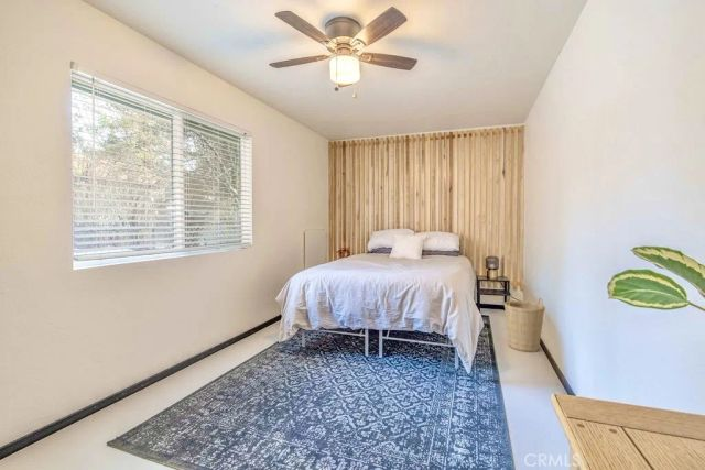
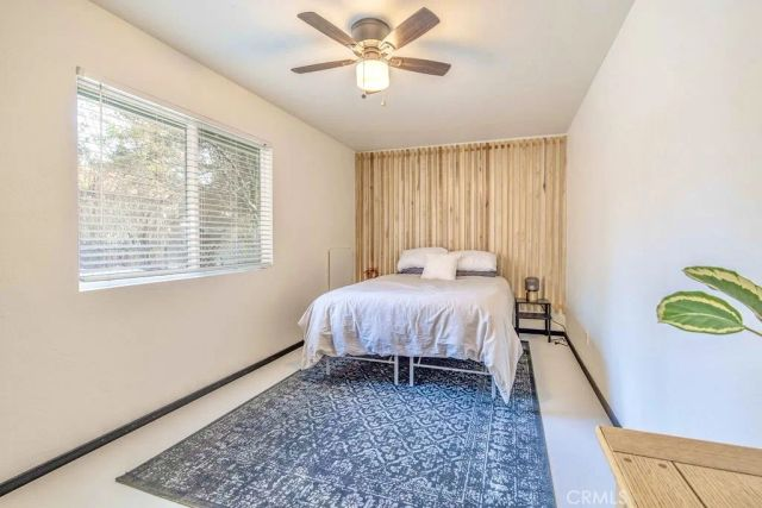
- basket (523, 321)
